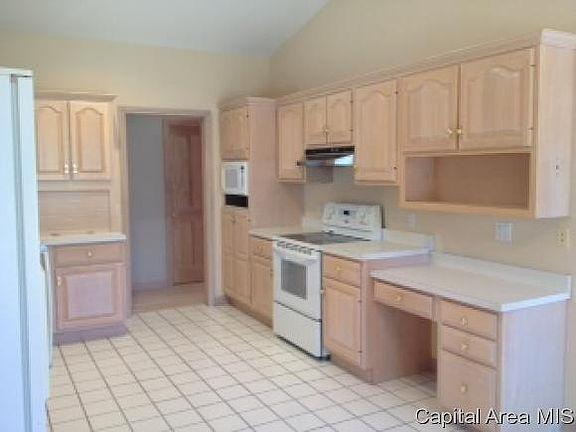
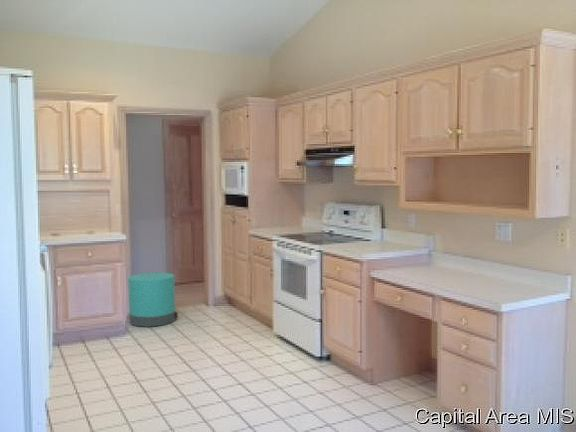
+ trash can (152, 298)
